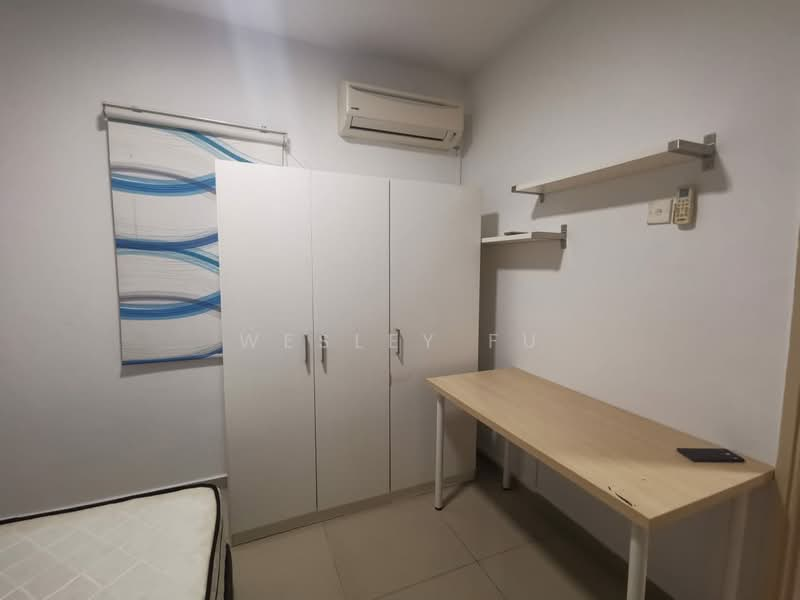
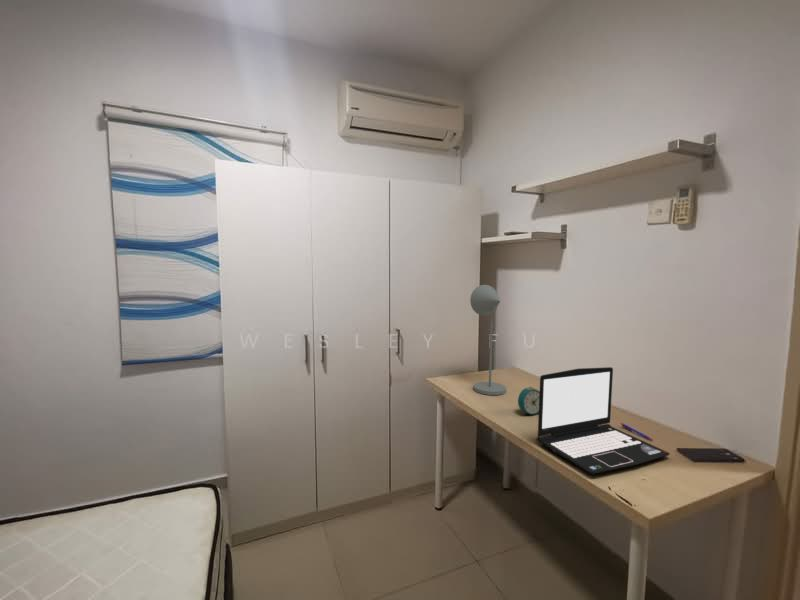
+ laptop (603, 414)
+ pen (636, 431)
+ alarm clock (529, 399)
+ desk lamp (490, 337)
